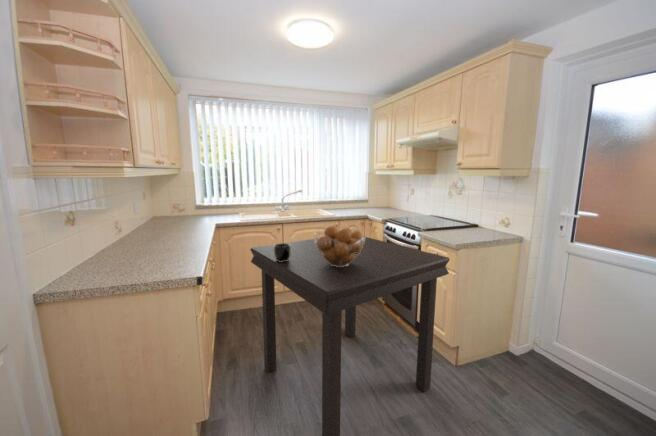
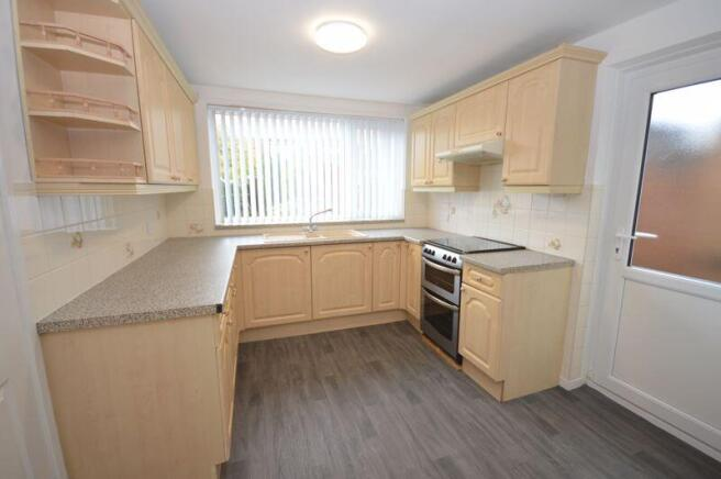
- mug (283, 252)
- dining table (341, 317)
- fruit basket (339, 244)
